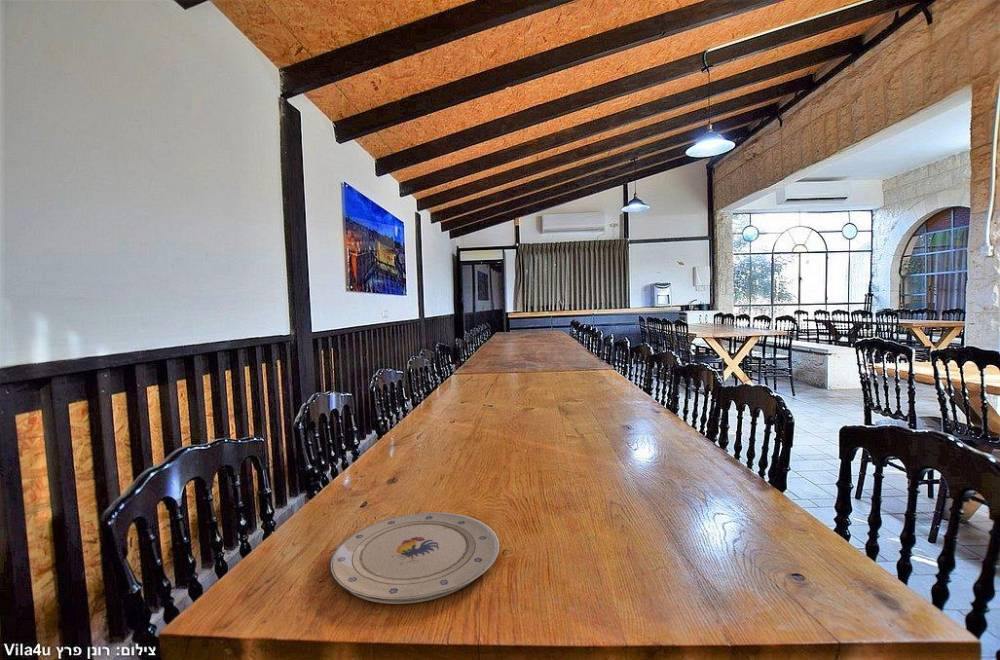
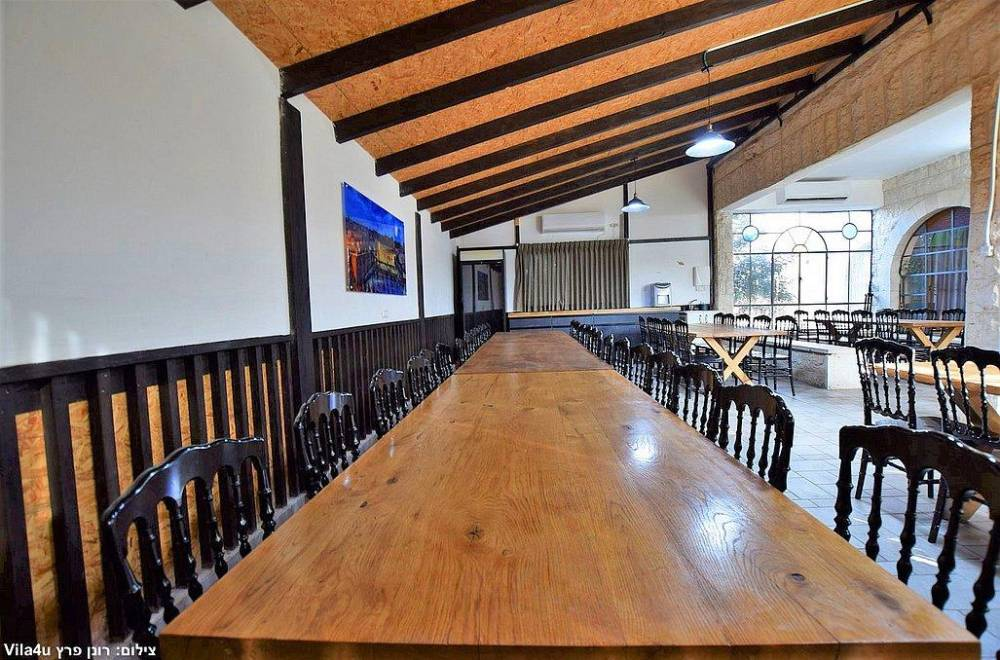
- plate (417, 552)
